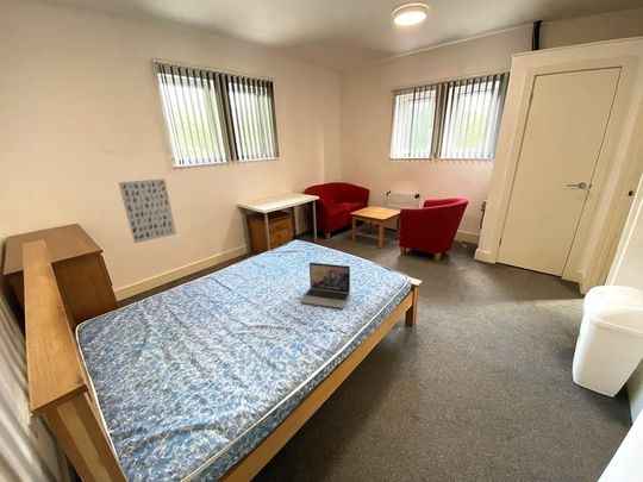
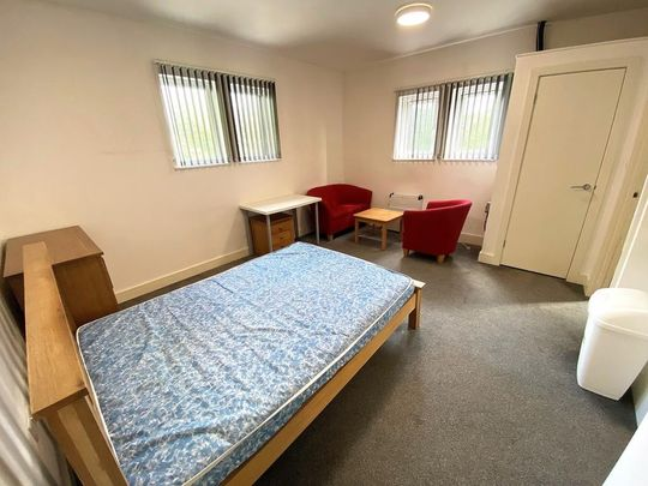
- wall art (149, 209)
- laptop (325, 284)
